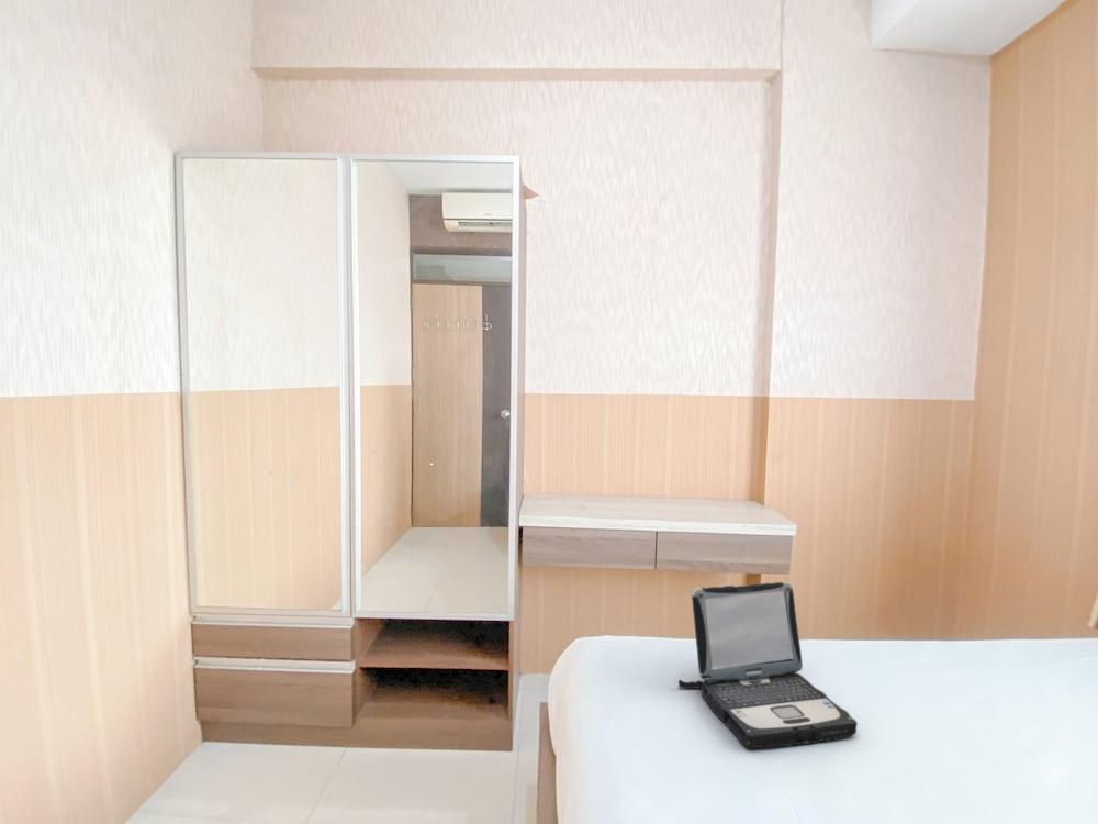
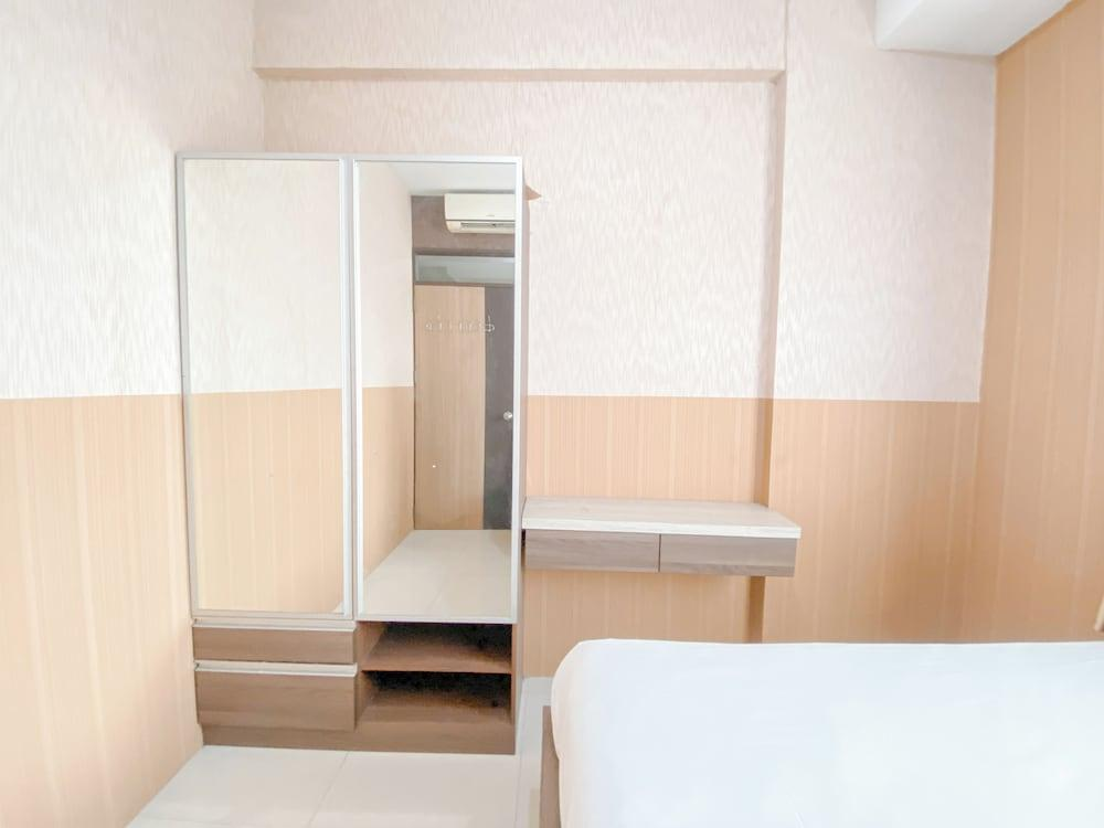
- laptop (765, 655)
